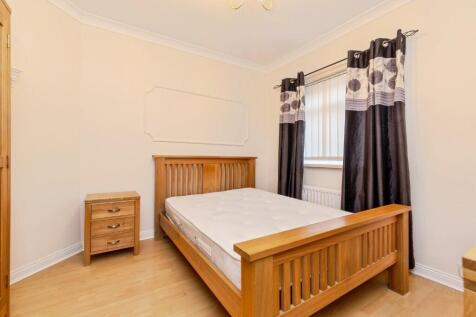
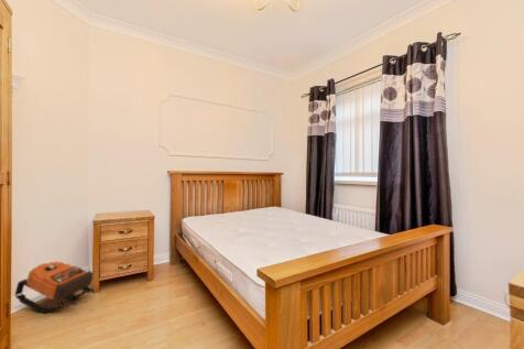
+ backpack (58, 284)
